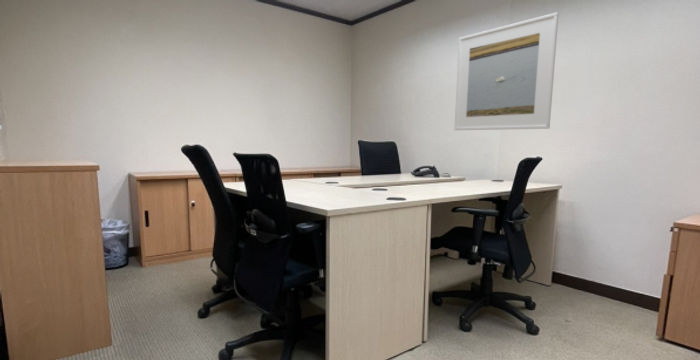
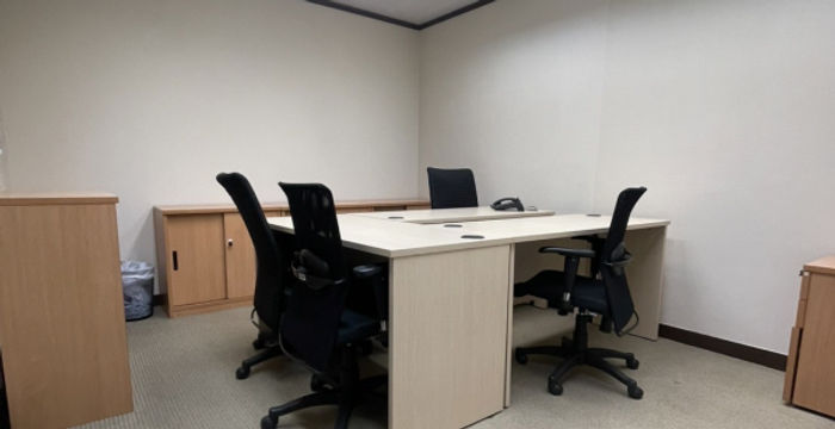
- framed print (499, 78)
